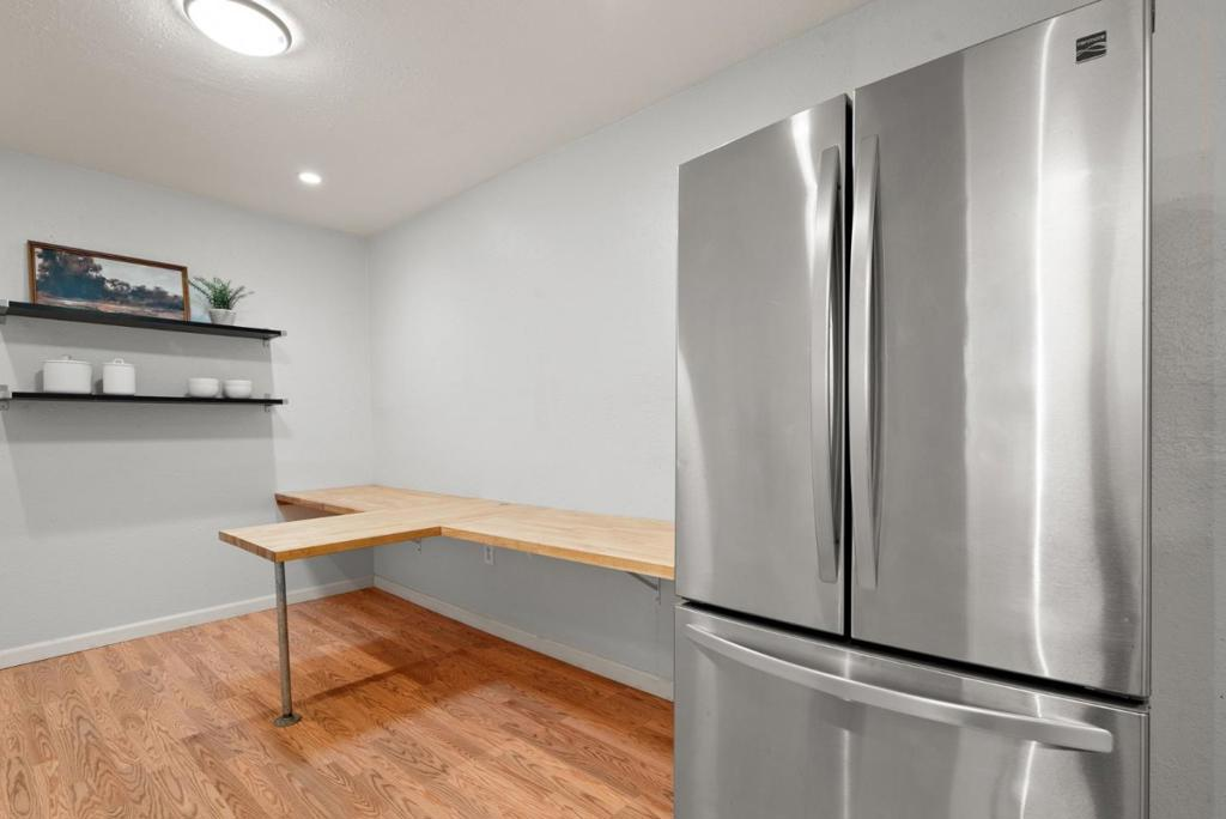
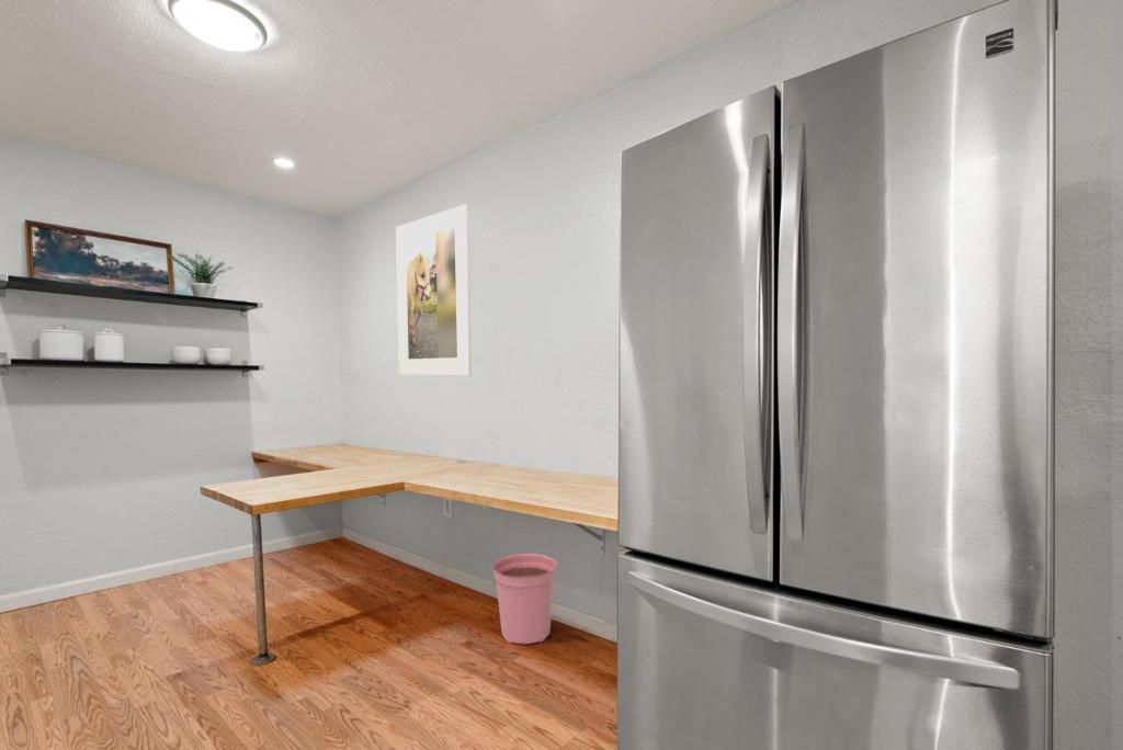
+ plant pot (525, 599)
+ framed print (431, 296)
